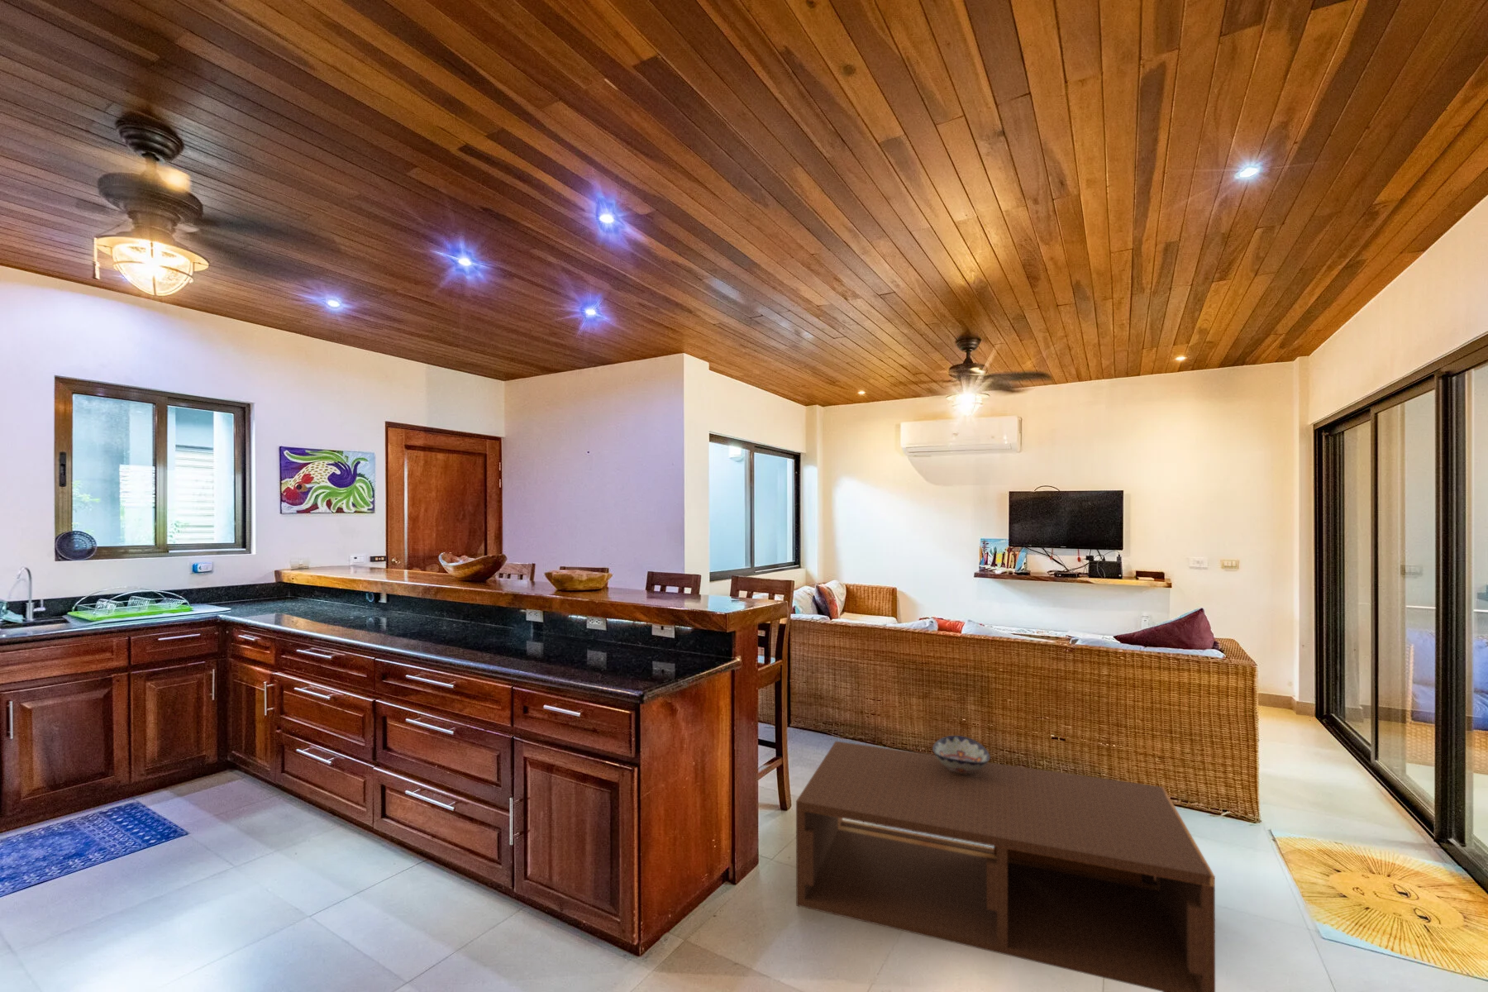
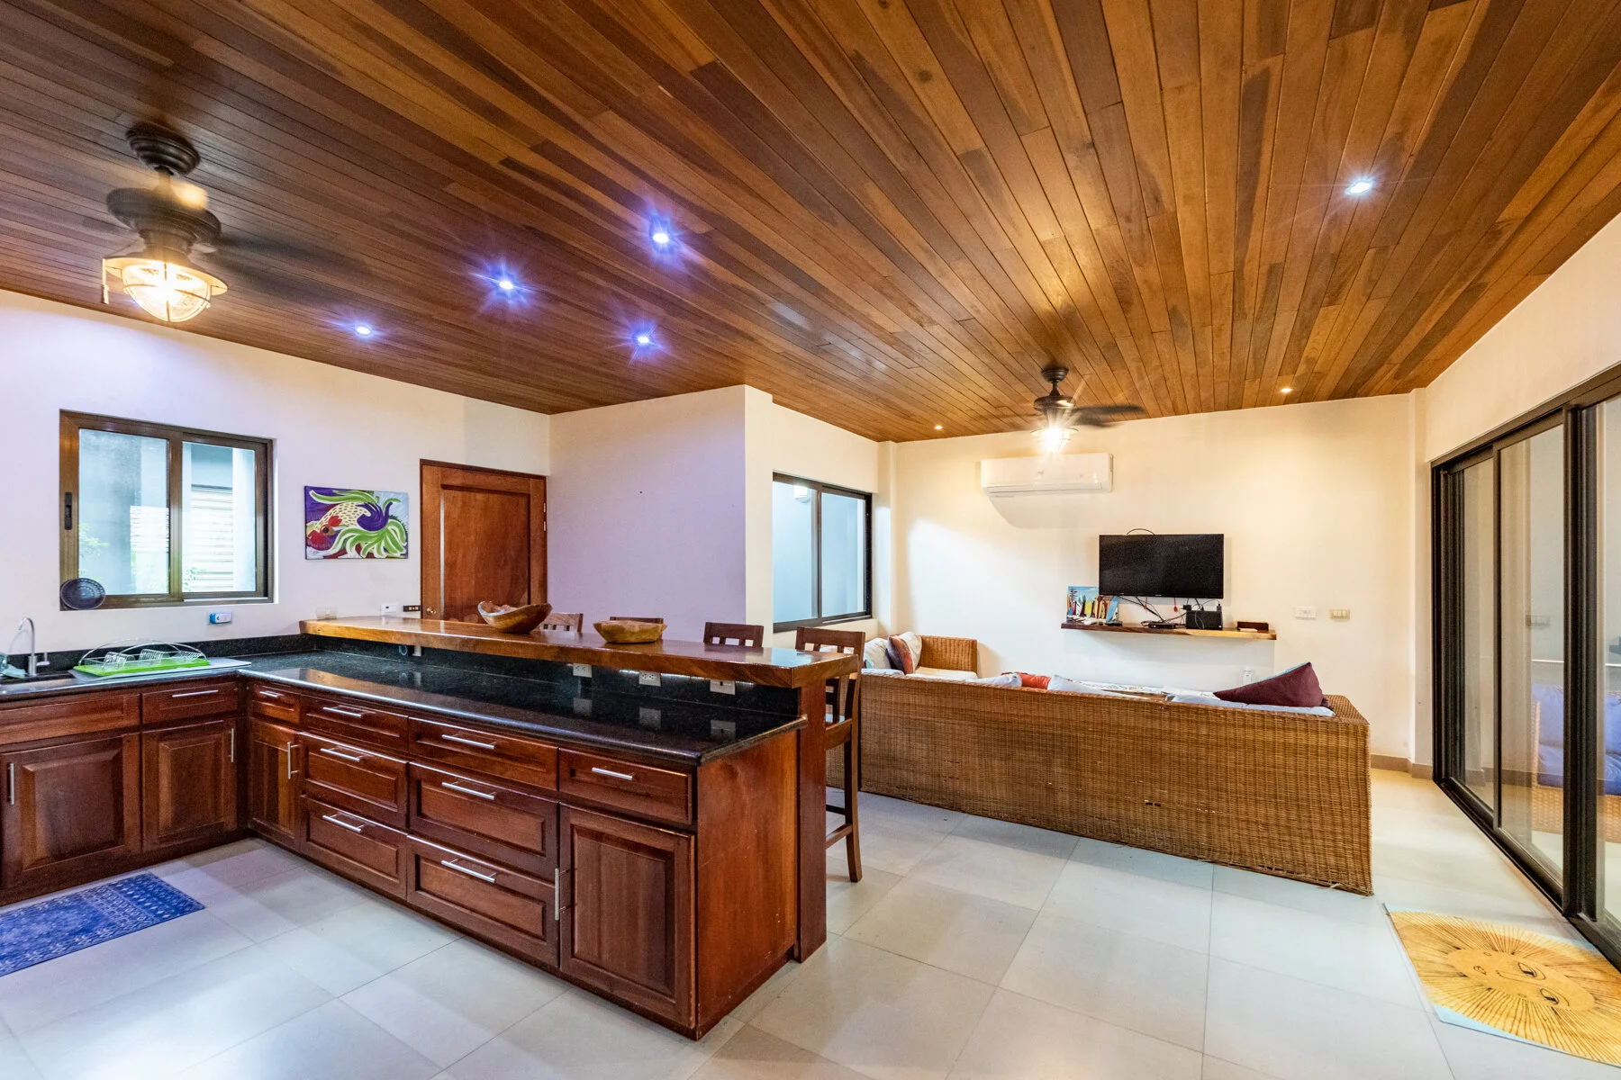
- coffee table (984, 844)
- decorative bowl (961, 757)
